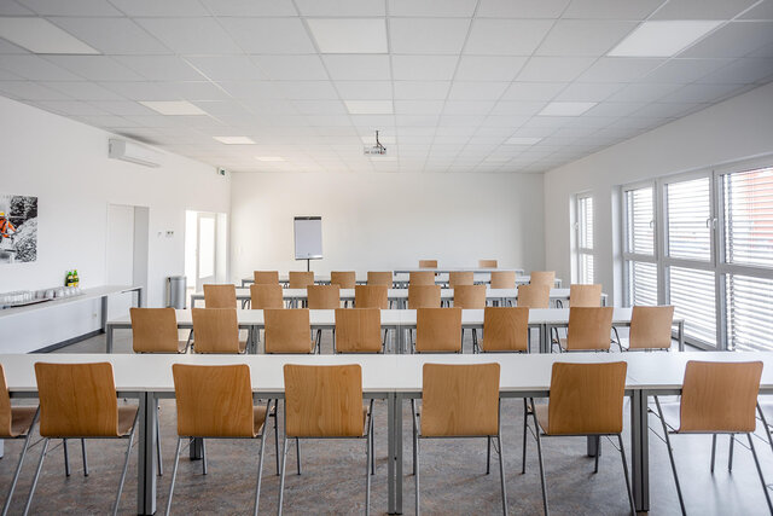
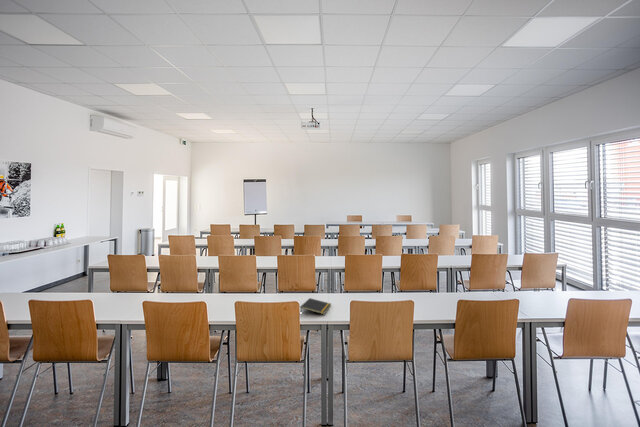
+ notepad (316, 305)
